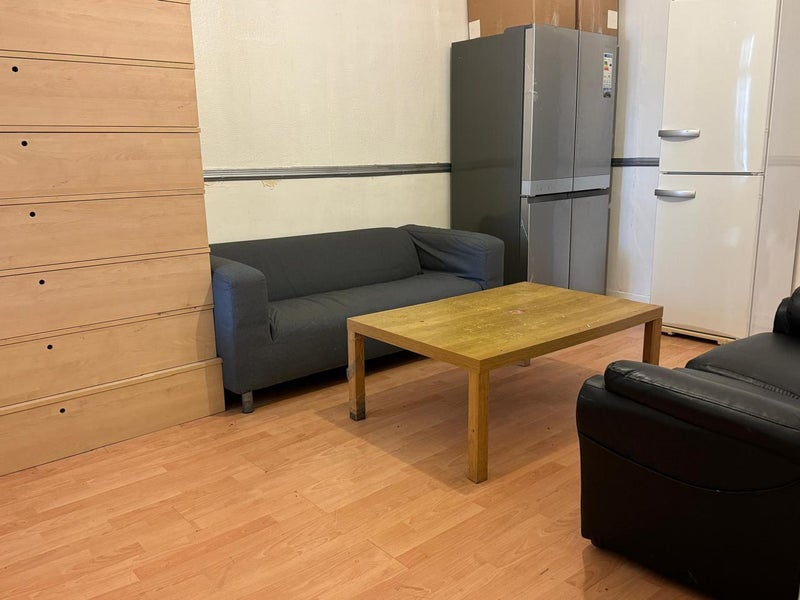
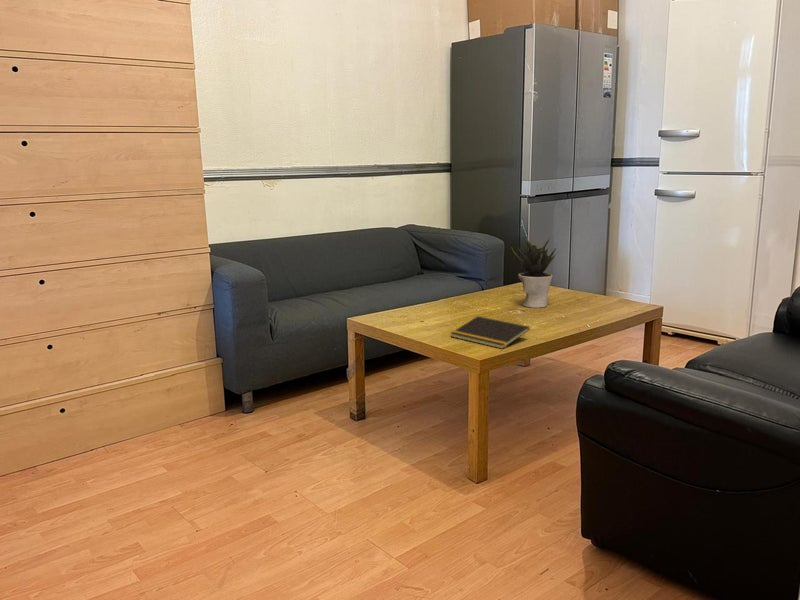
+ potted plant (533, 271)
+ notepad (489, 331)
